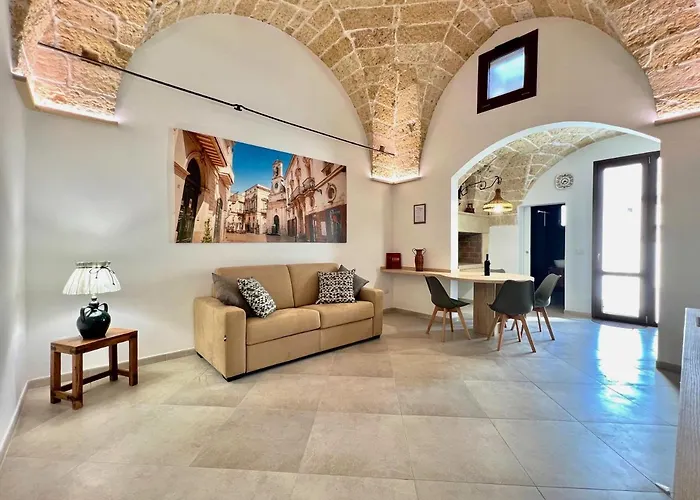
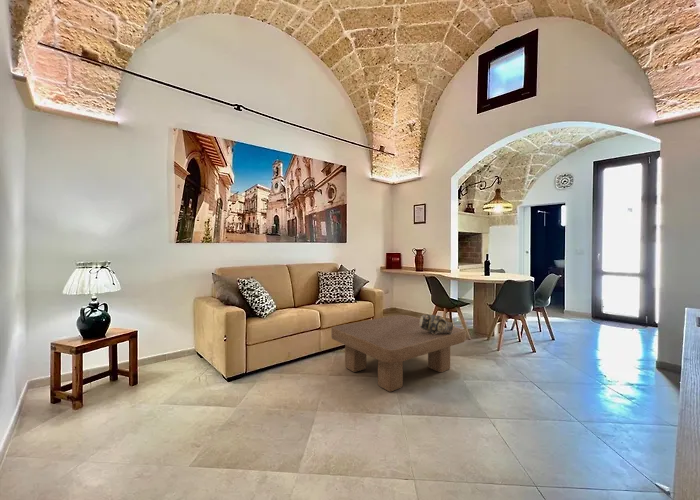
+ coffee table (397, 348)
+ ceramic vessel (436, 323)
